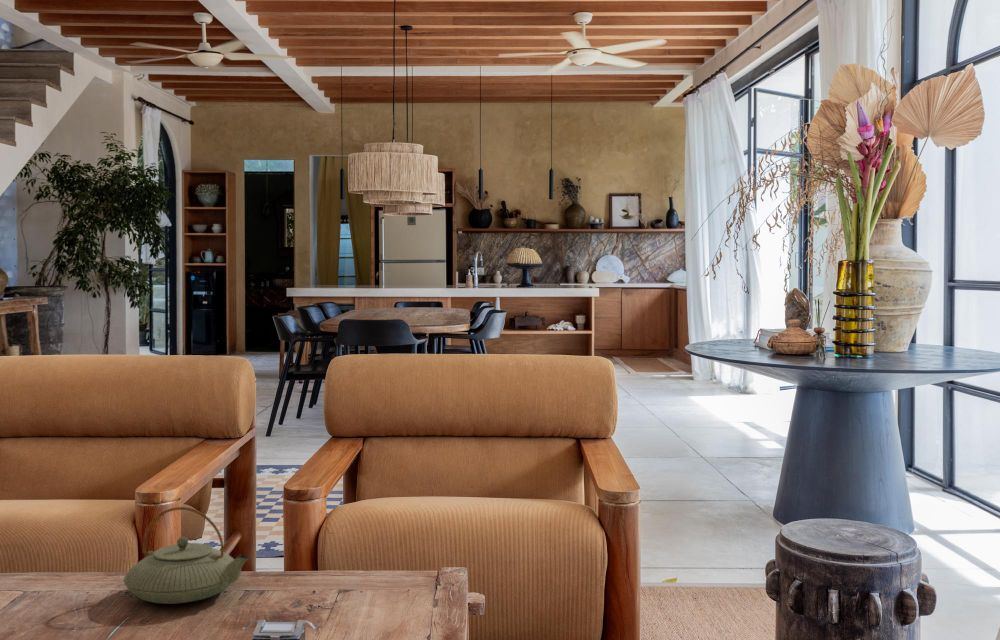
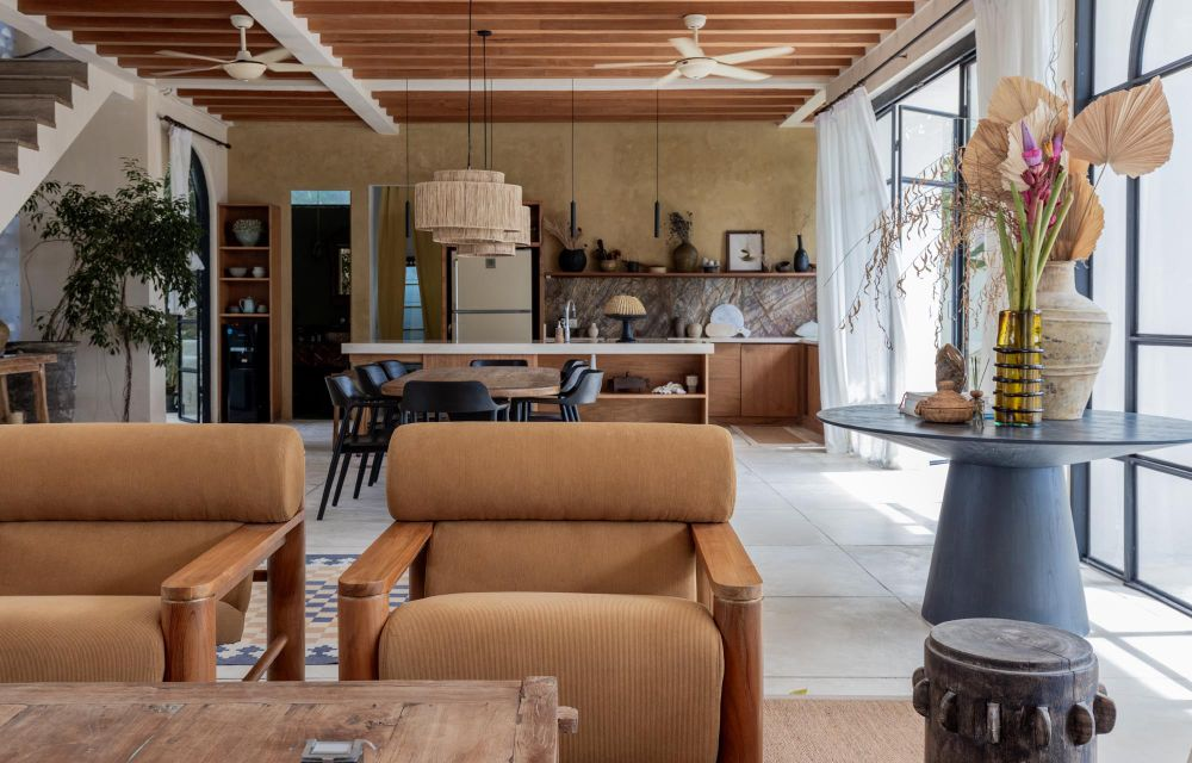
- teapot (189, 550)
